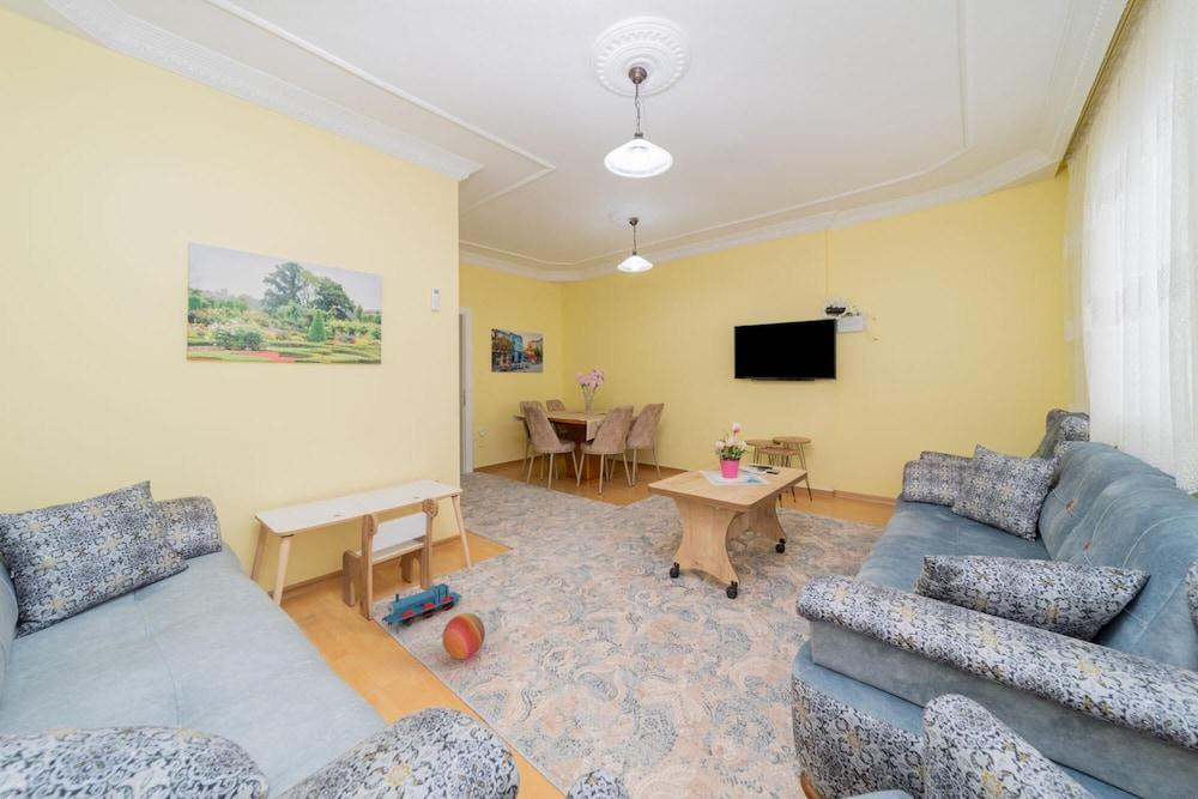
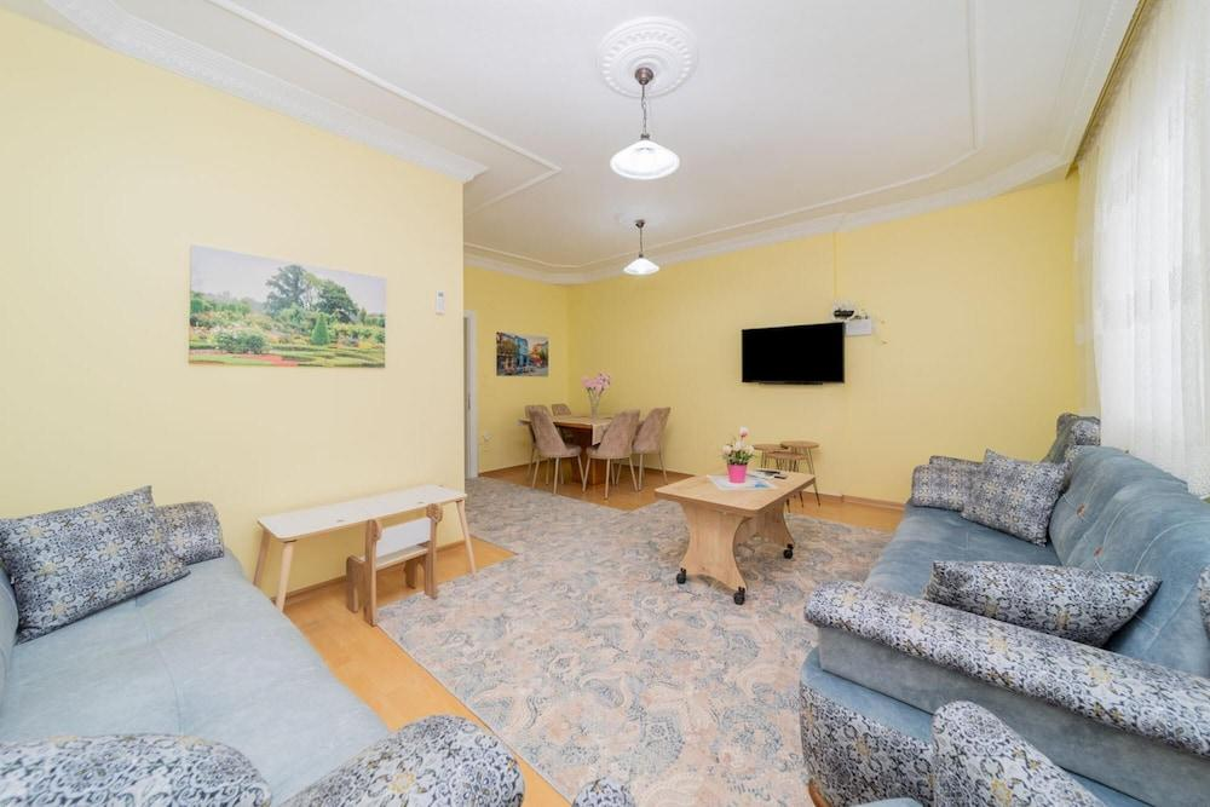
- ball (464, 635)
- toy train (424, 600)
